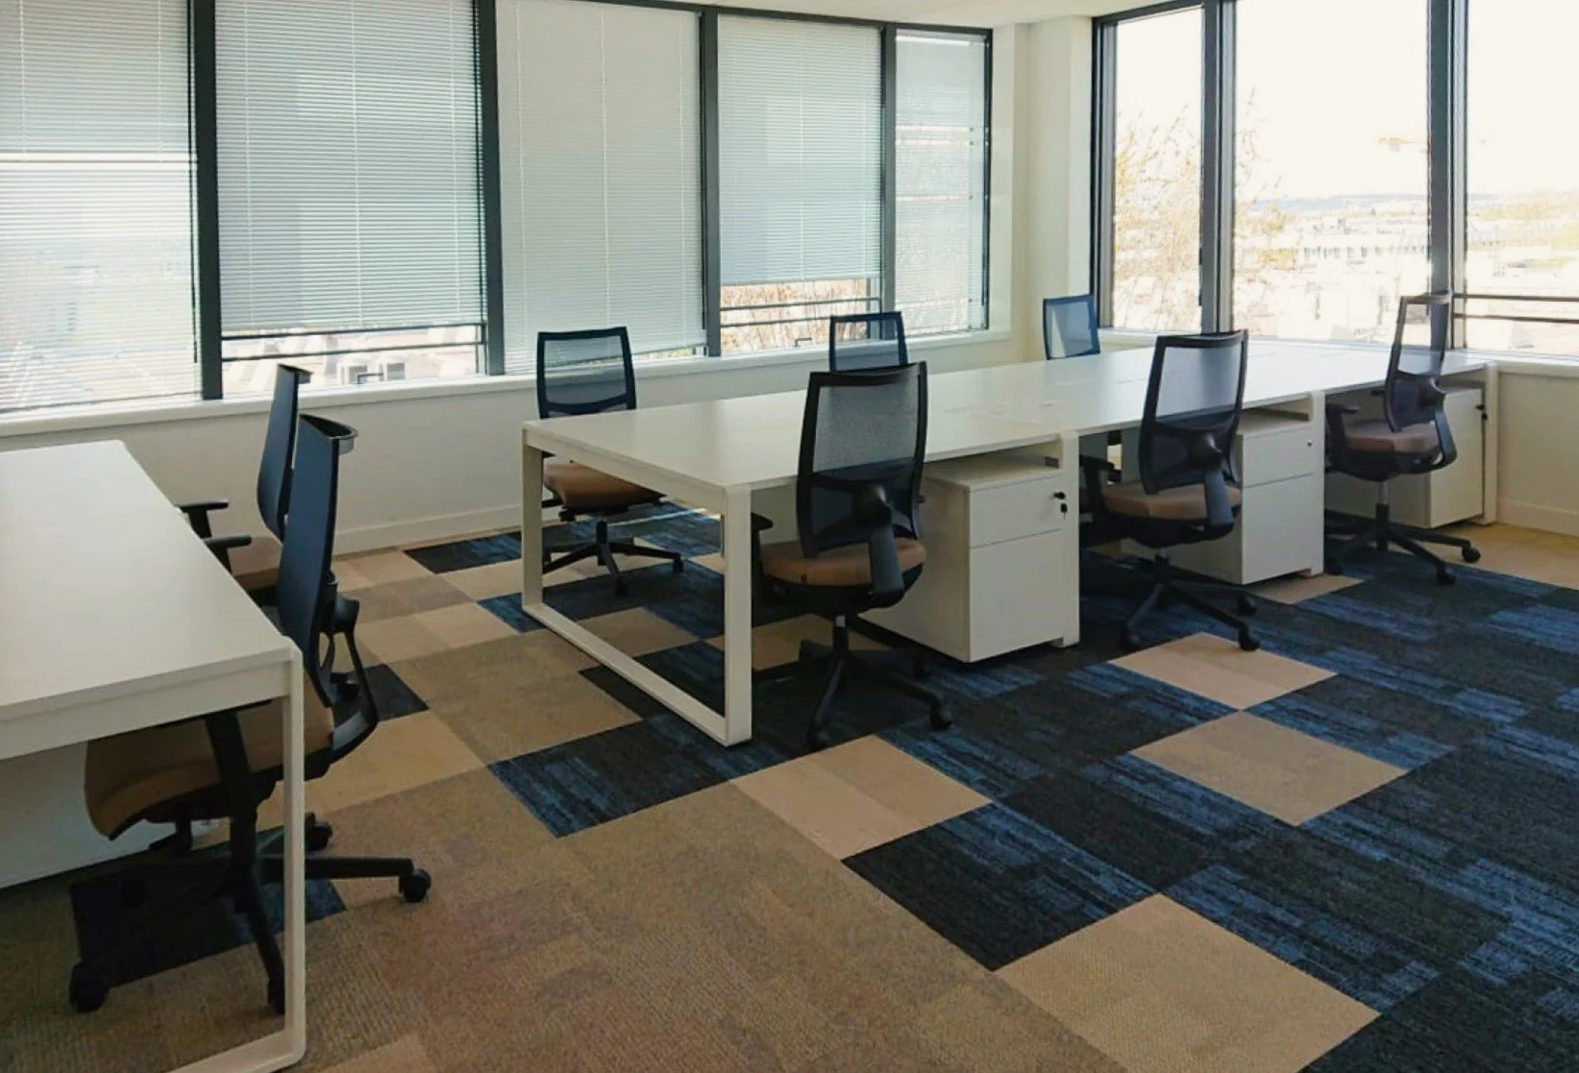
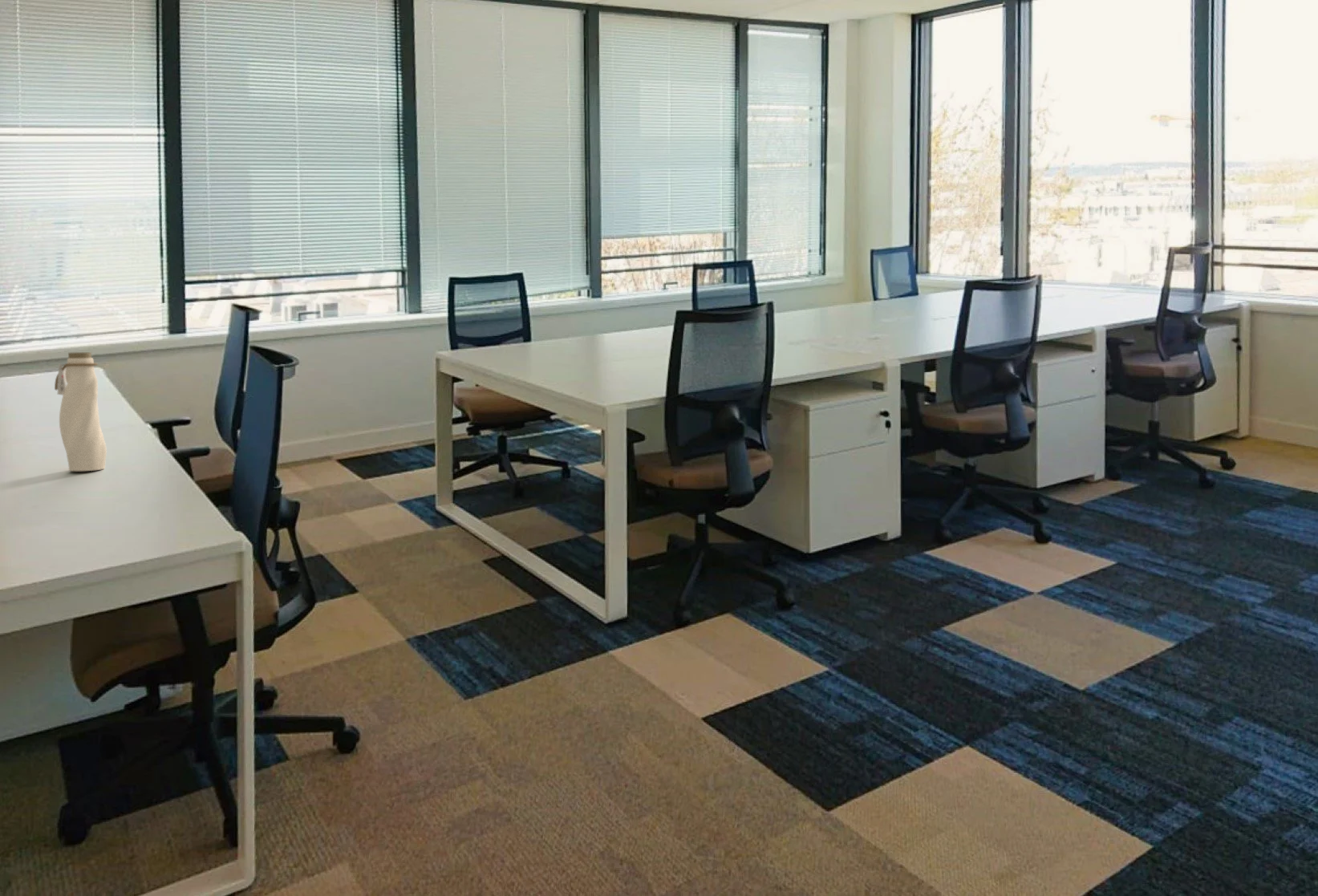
+ water bottle (79, 411)
